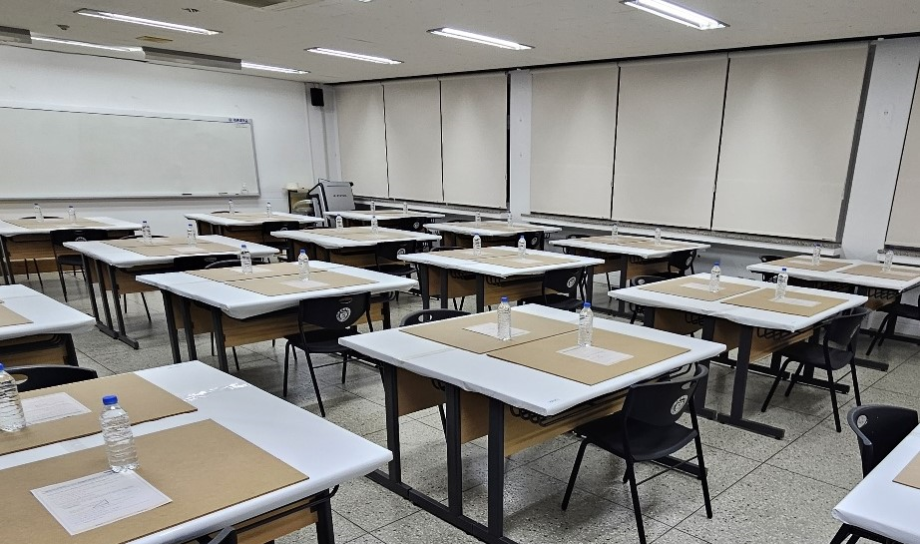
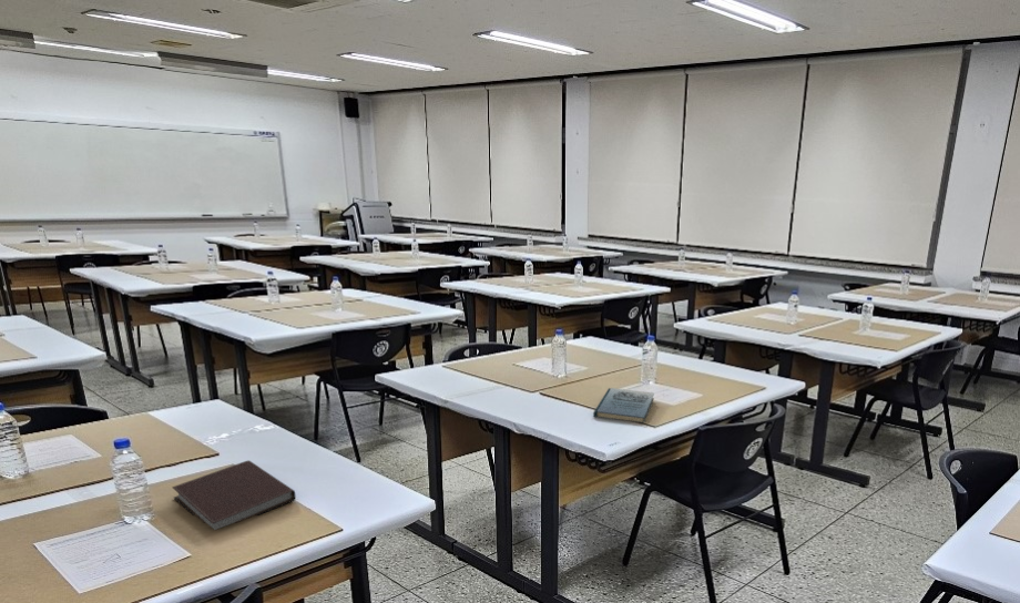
+ notebook (233, 493)
+ book (624, 405)
